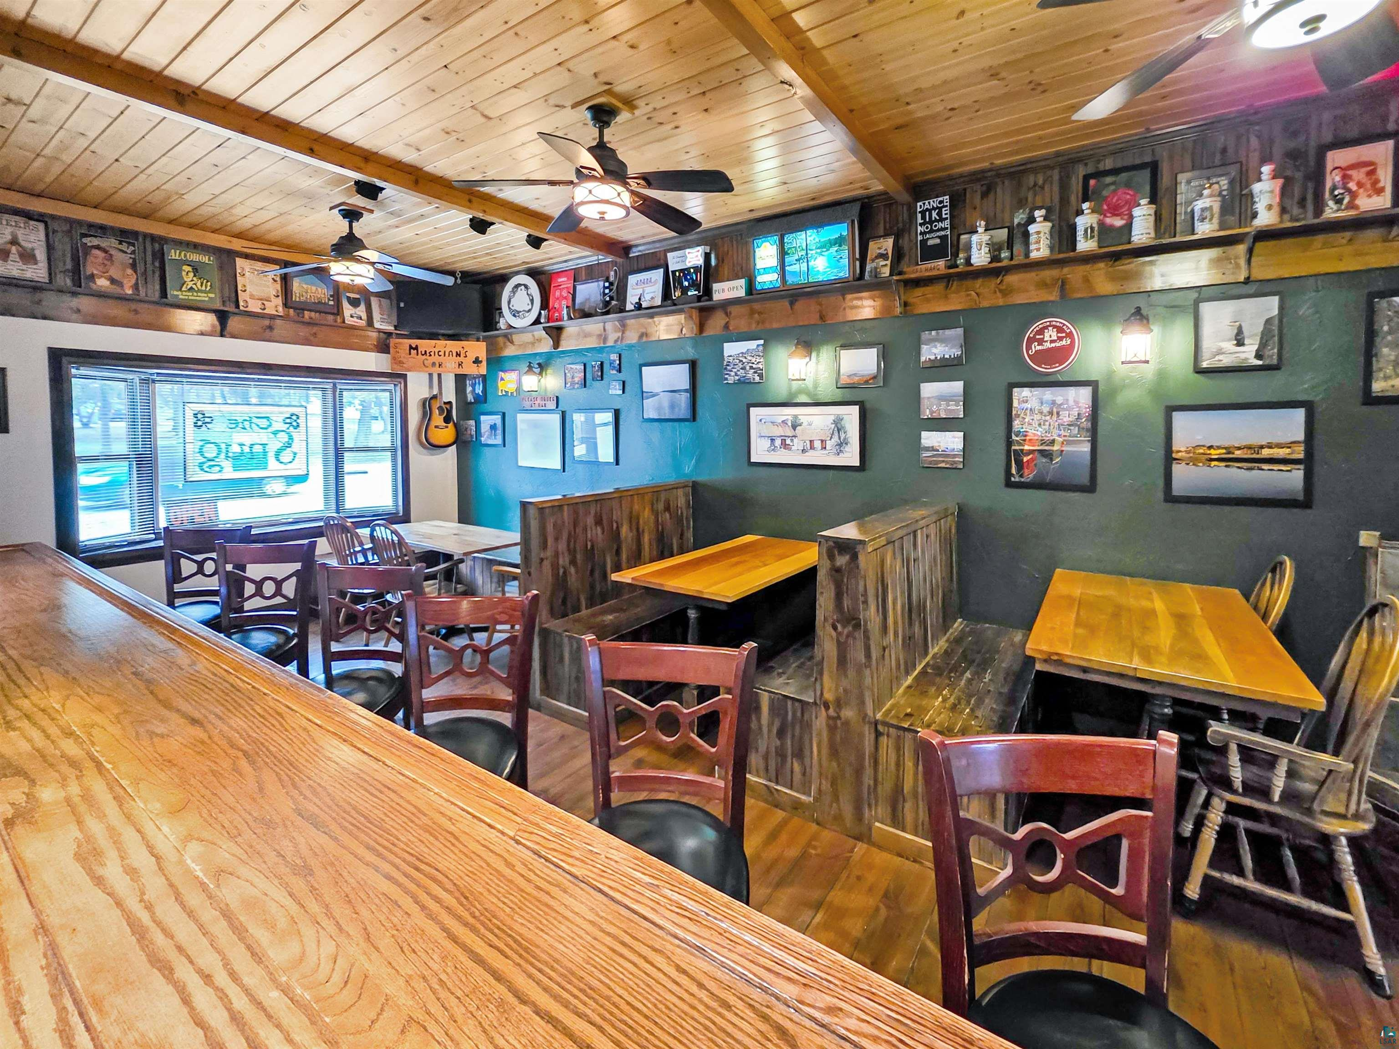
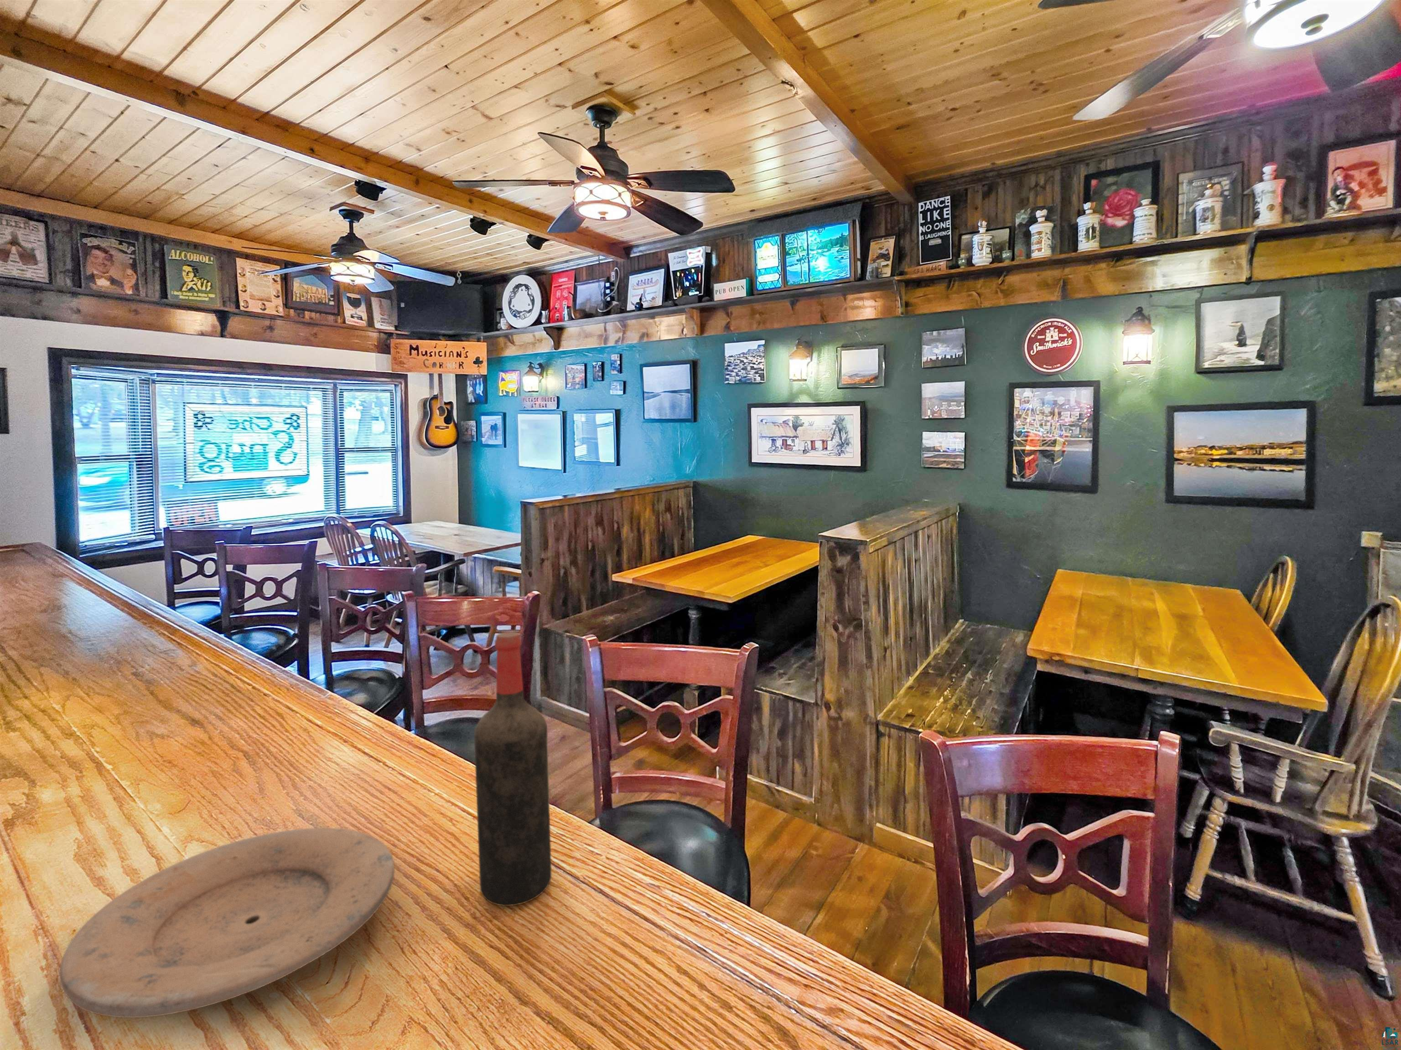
+ wine bottle (512, 762)
+ plate (247, 914)
